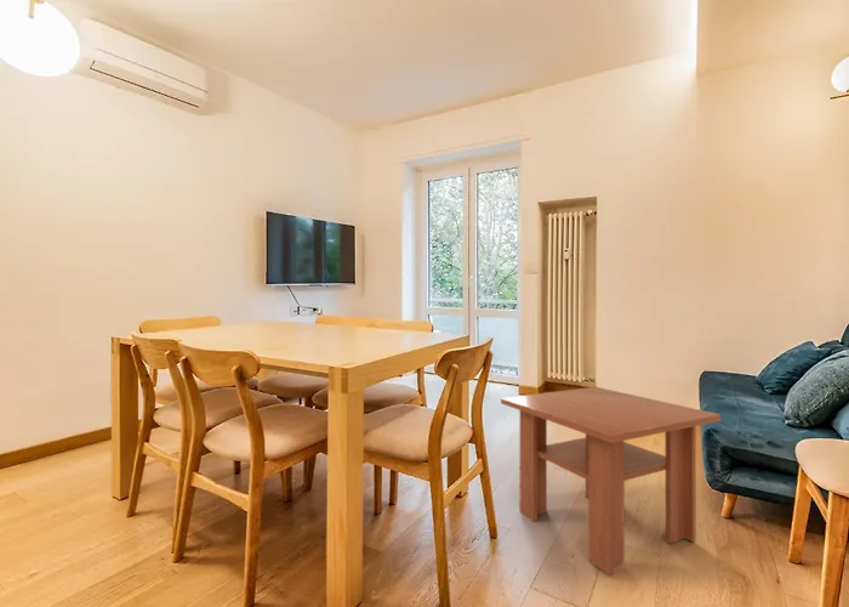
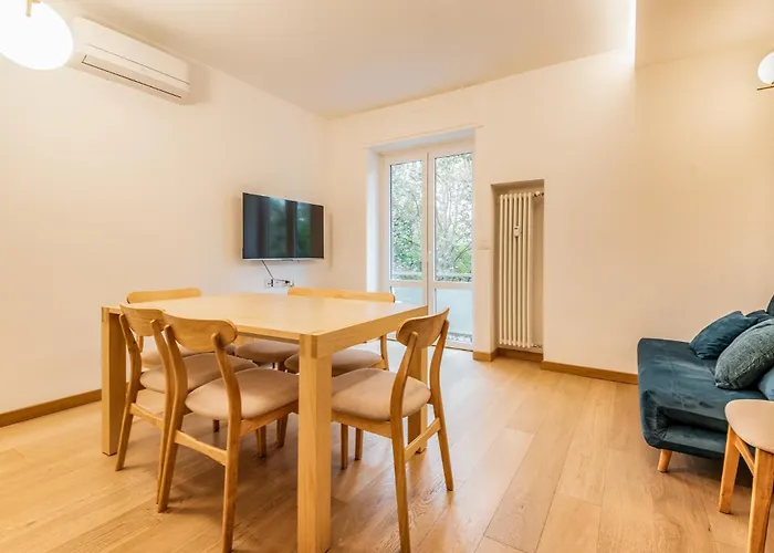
- coffee table (602, 465)
